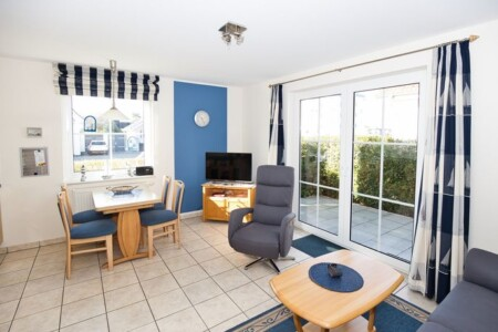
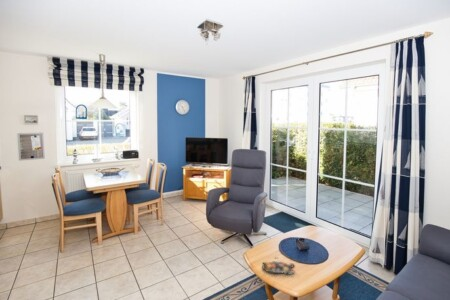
+ magazine (278, 264)
